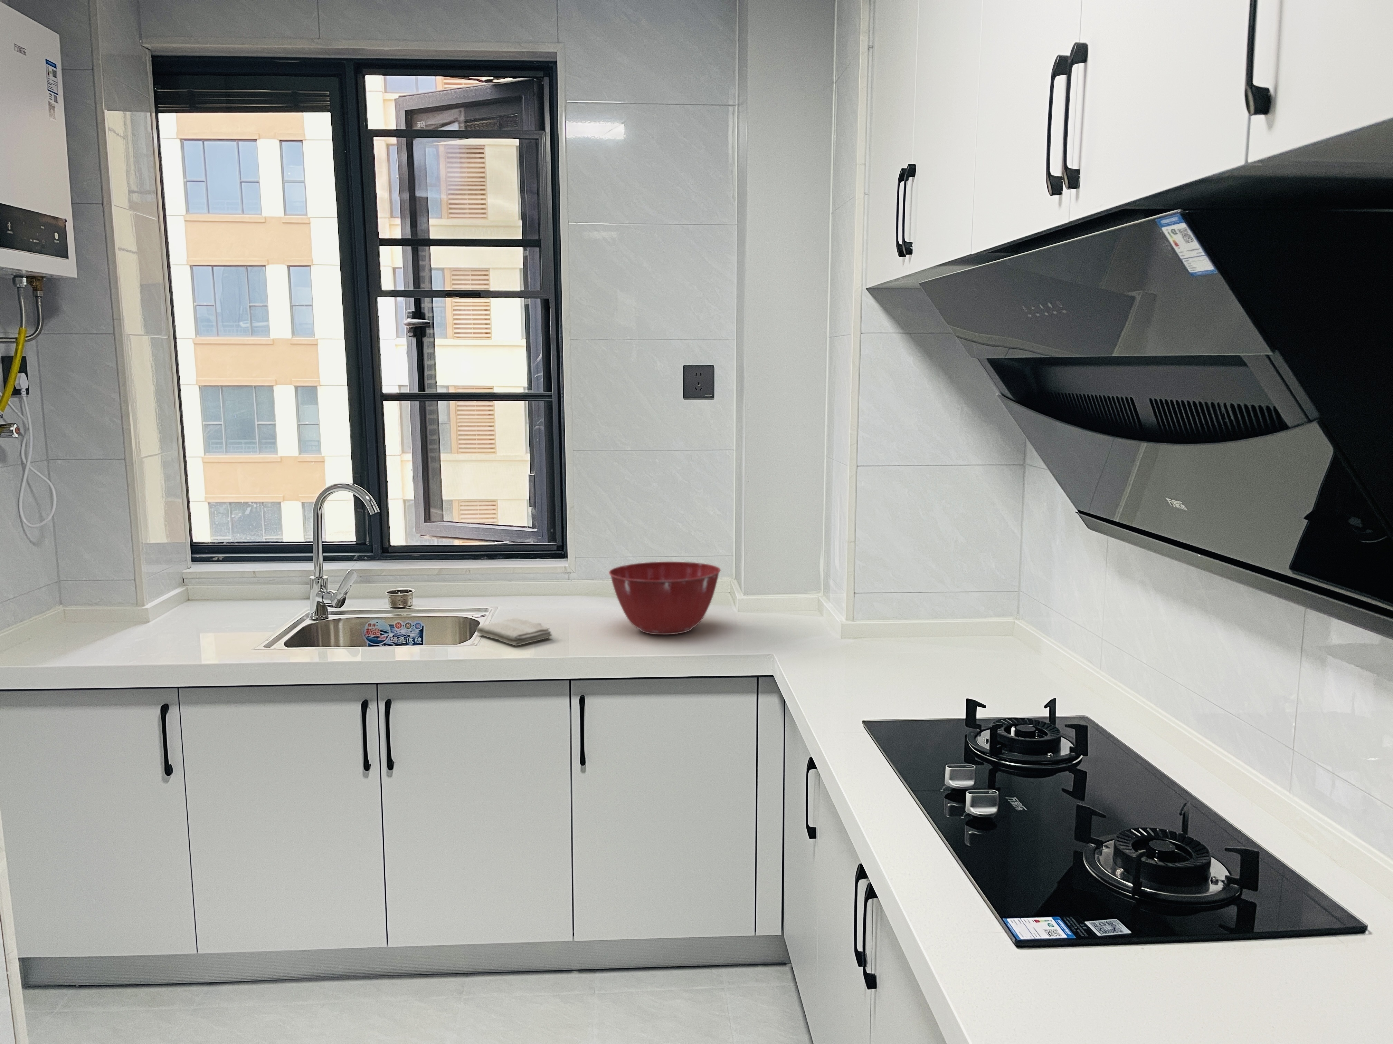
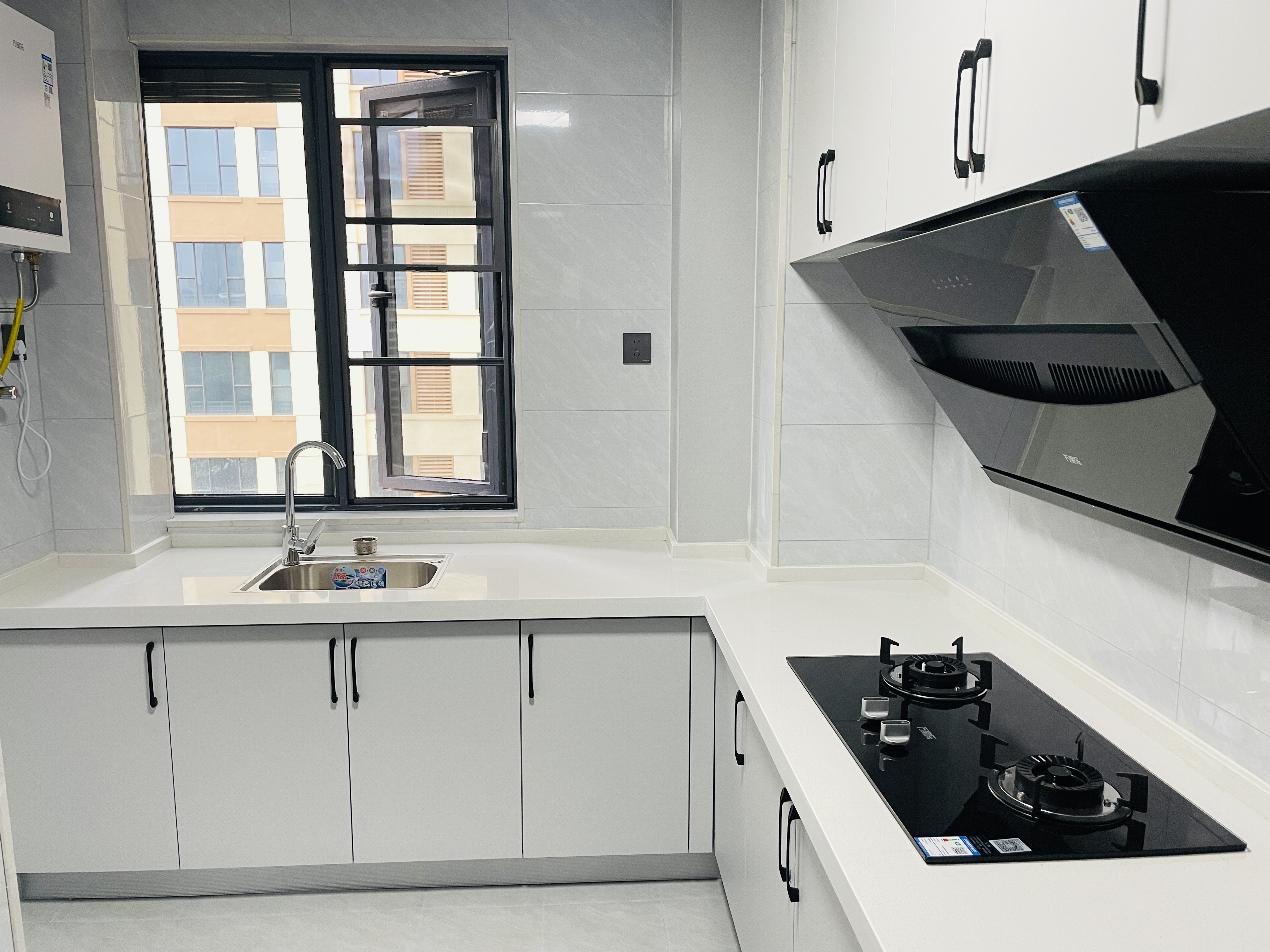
- mixing bowl (665, 599)
- washcloth (514, 631)
